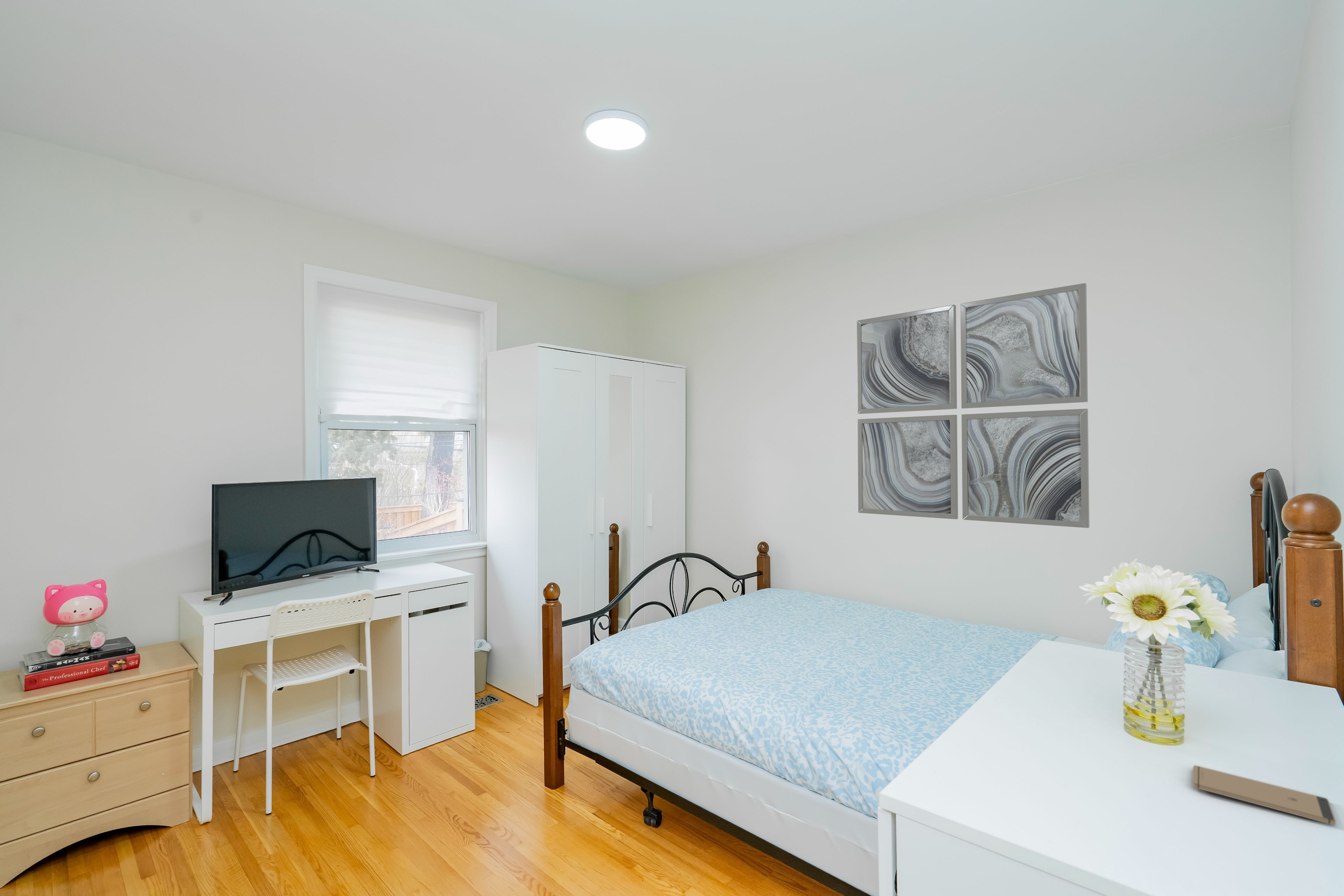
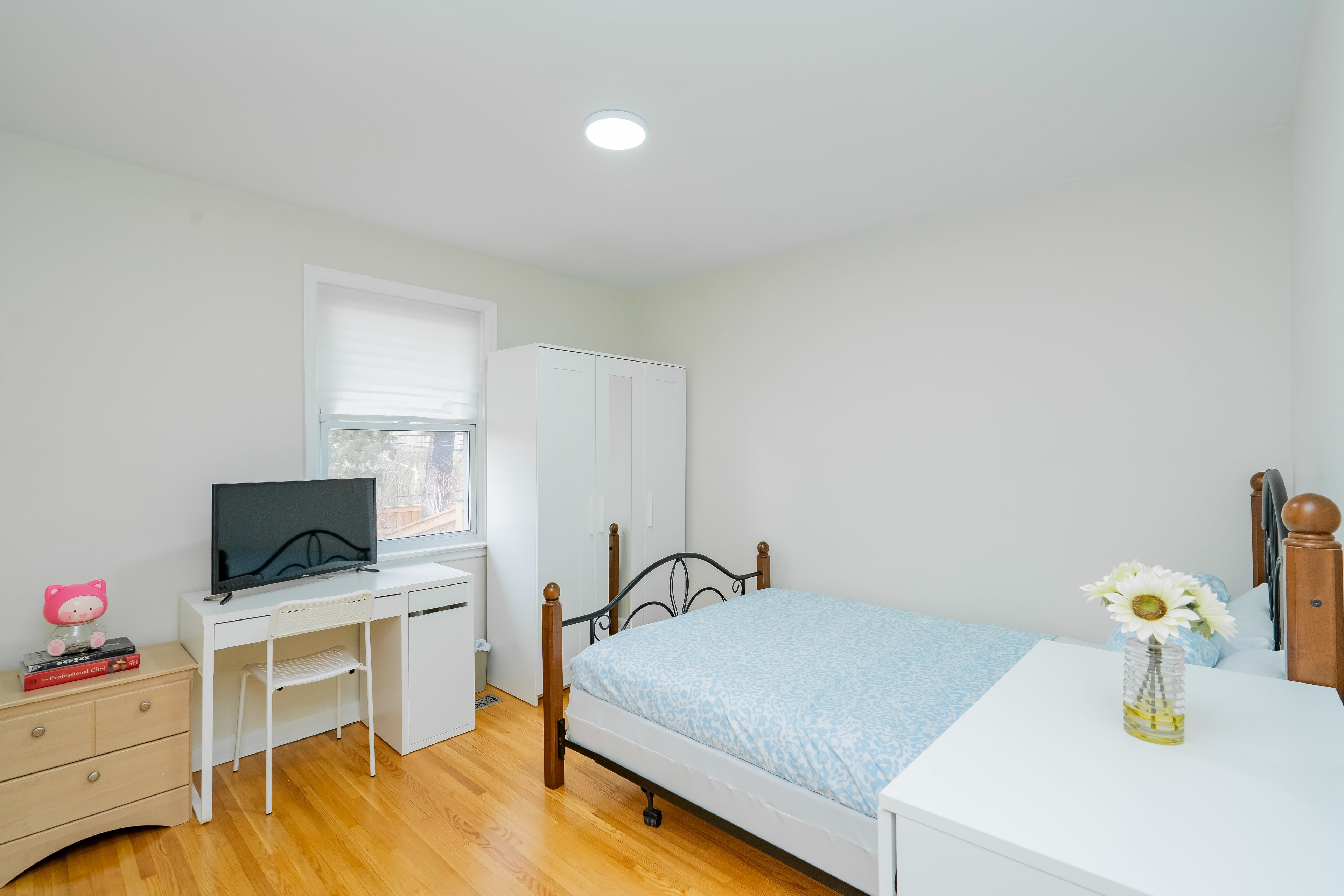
- smartphone (1259, 792)
- wall art (961, 414)
